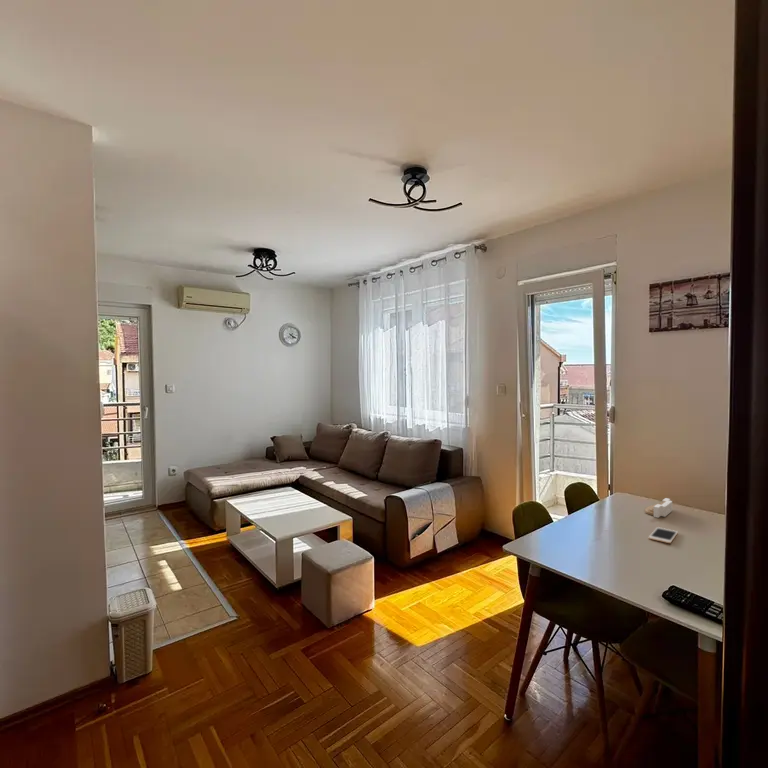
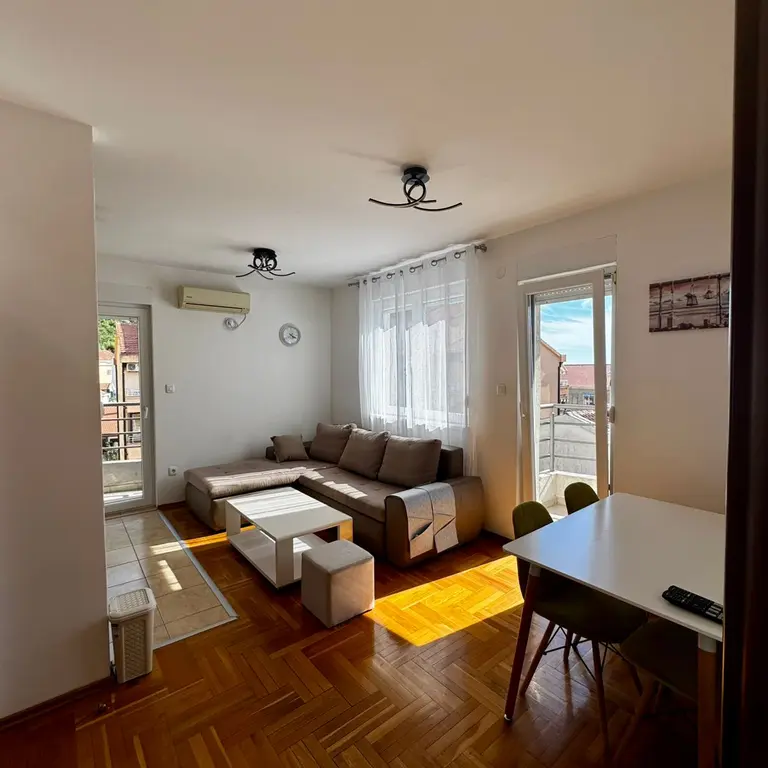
- architectural model (657, 506)
- cell phone (663, 534)
